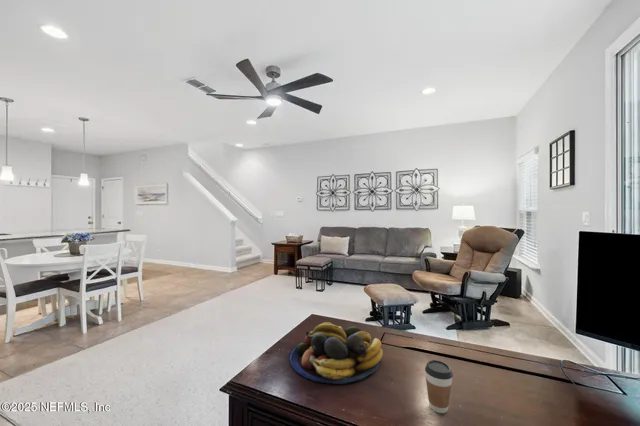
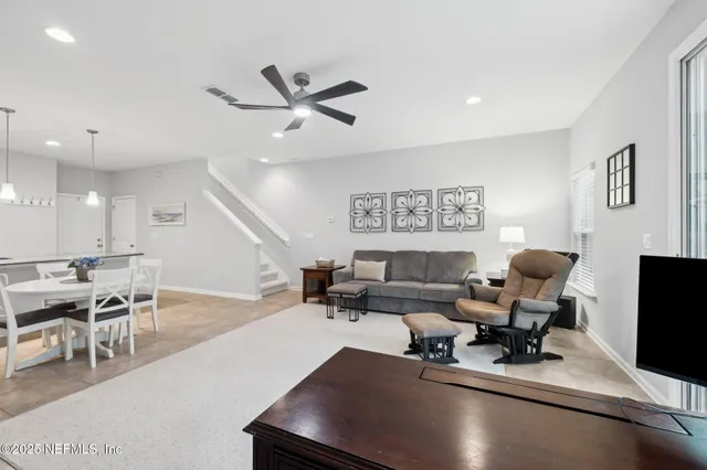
- coffee cup (438, 386)
- fruit bowl (334, 341)
